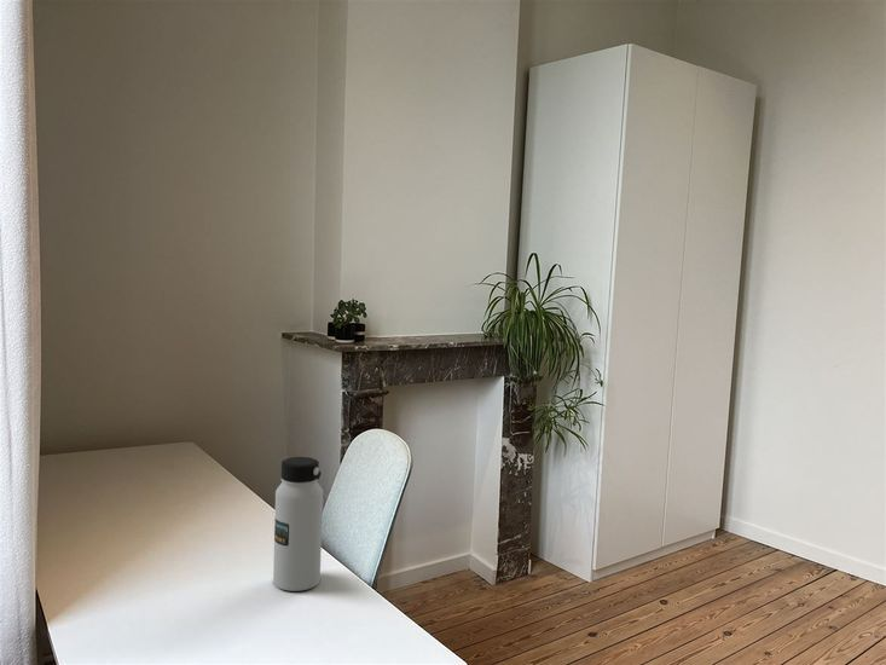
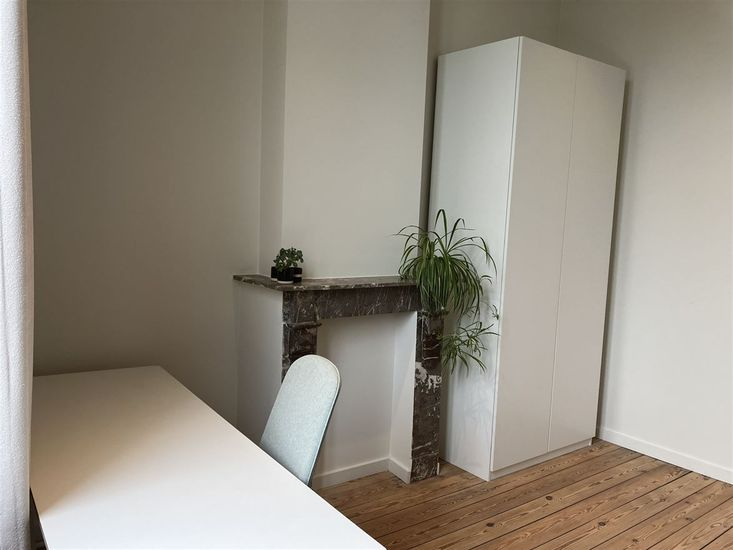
- water bottle (297, 521)
